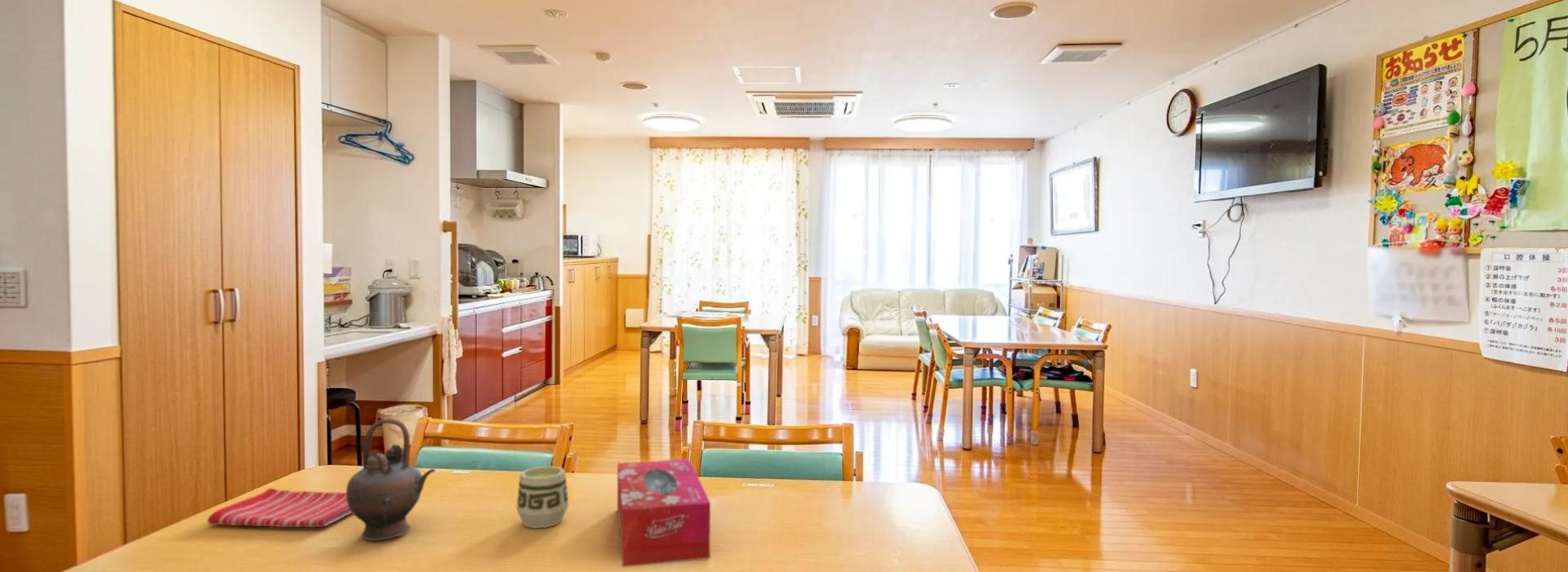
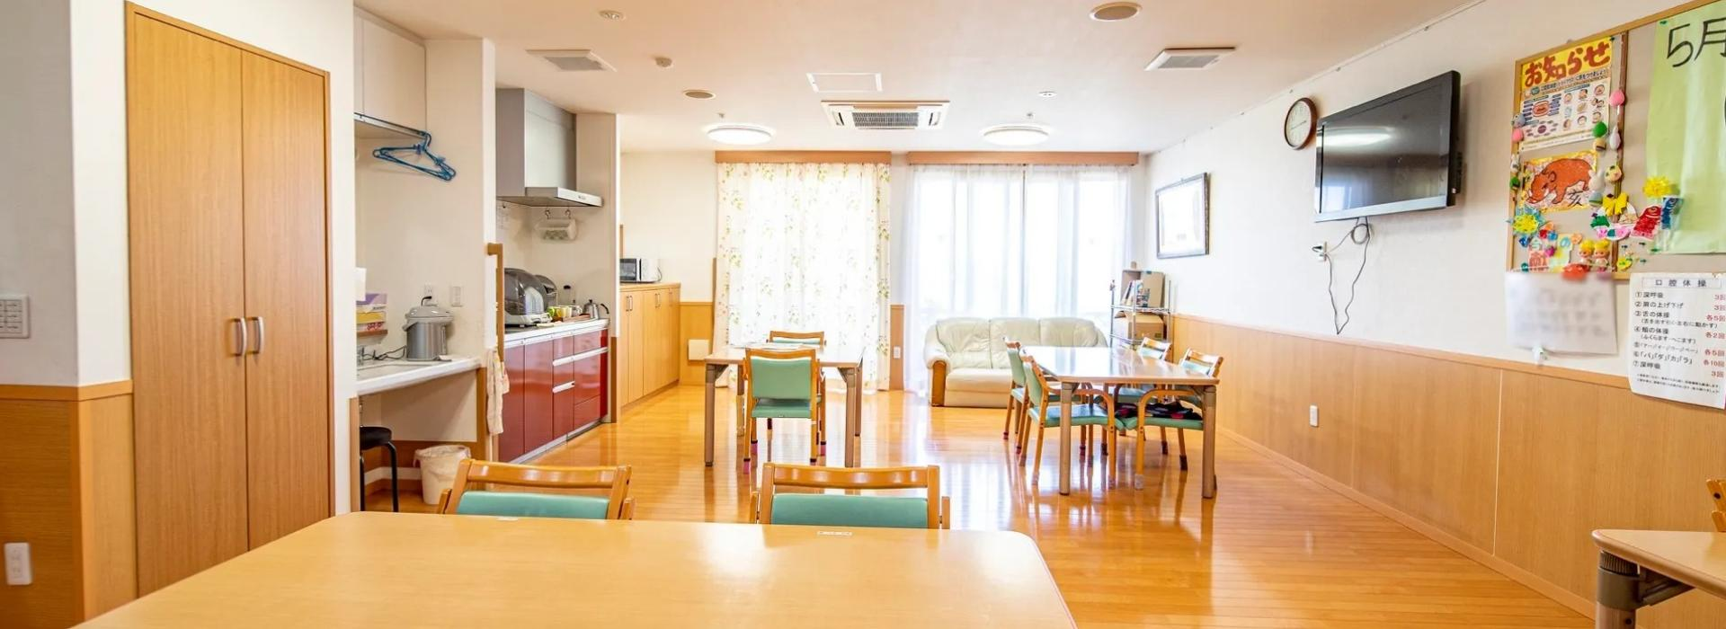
- cup (542, 496)
- dish towel (295, 507)
- tissue box (659, 506)
- teapot (393, 476)
